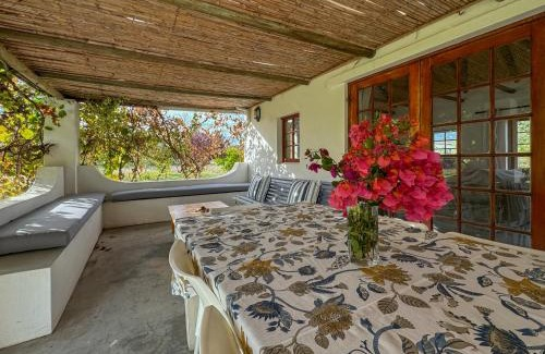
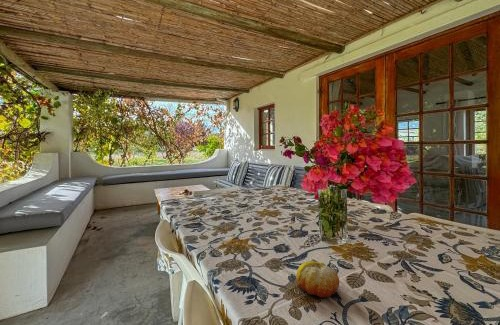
+ fruit (317, 276)
